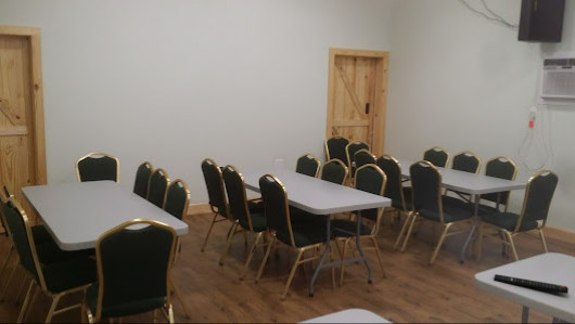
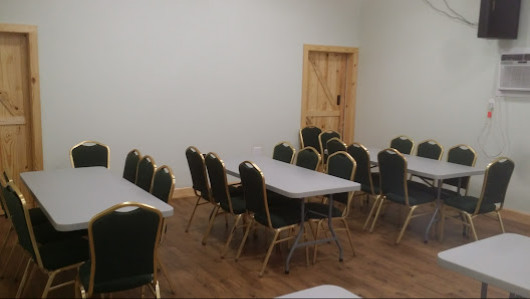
- remote control (529, 284)
